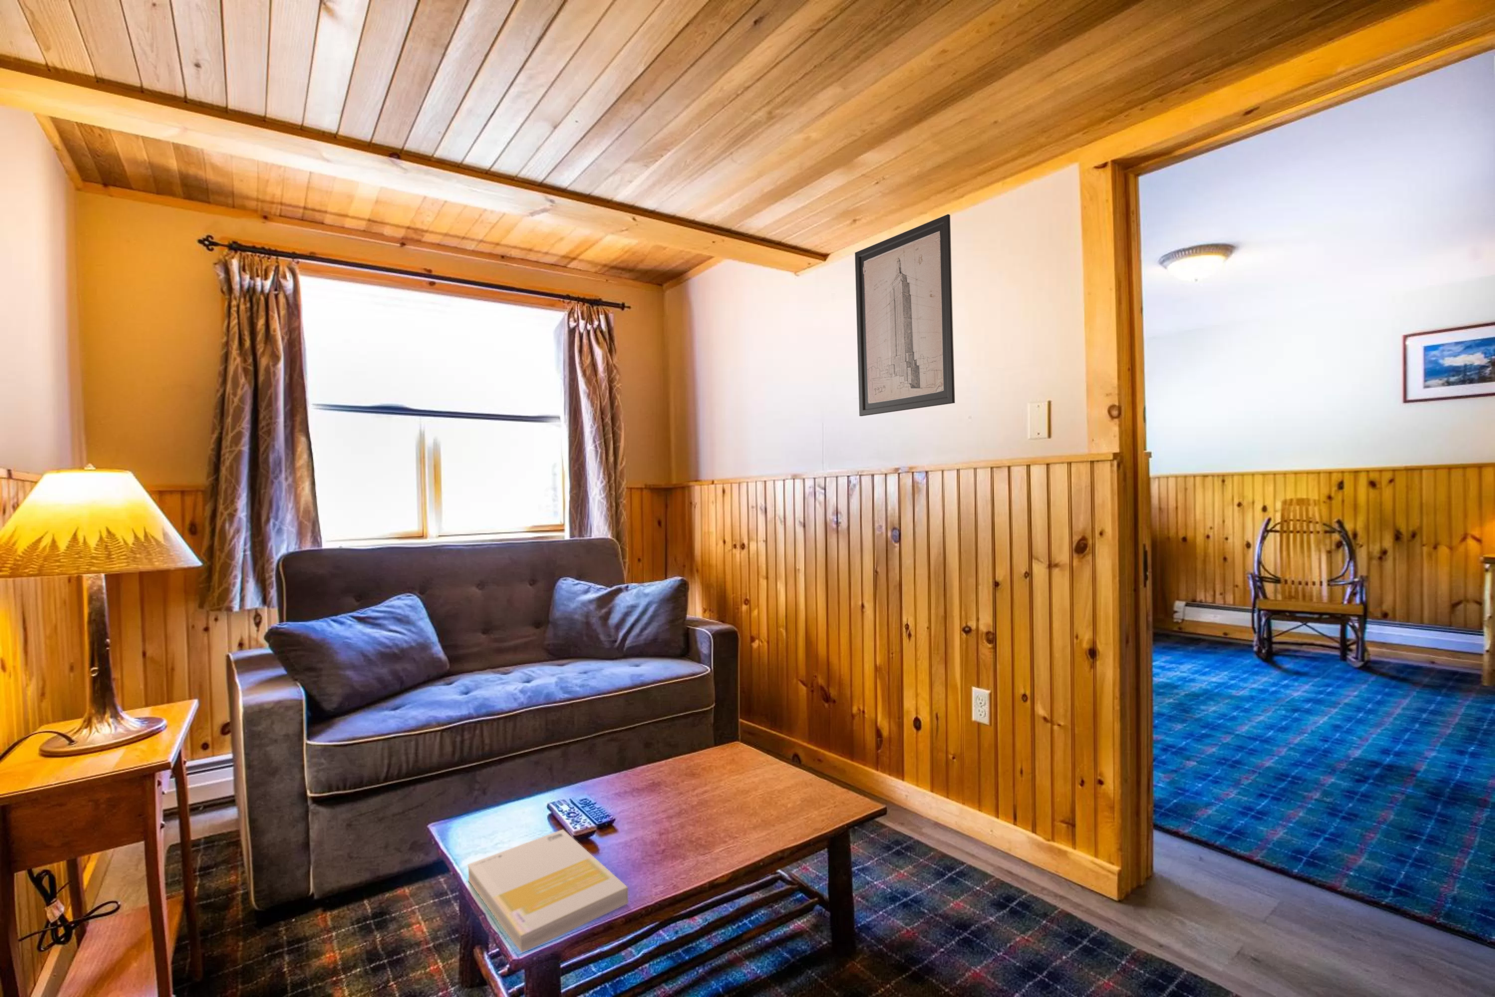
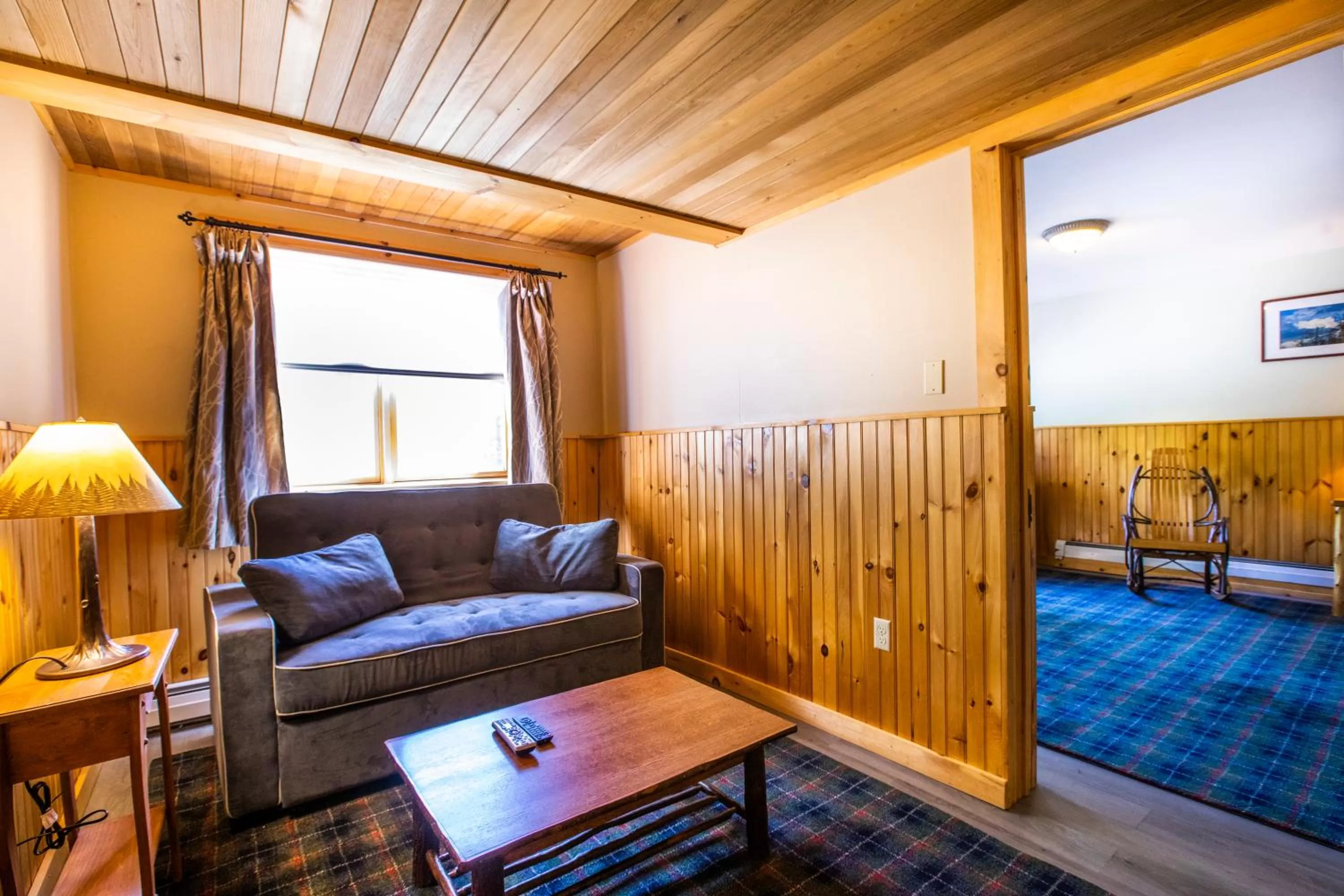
- book (545, 882)
- wall art (901, 323)
